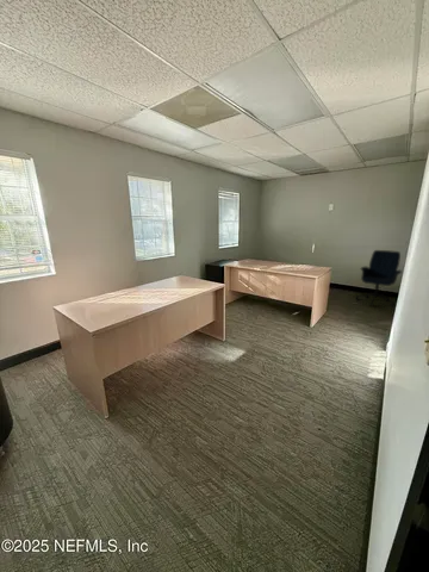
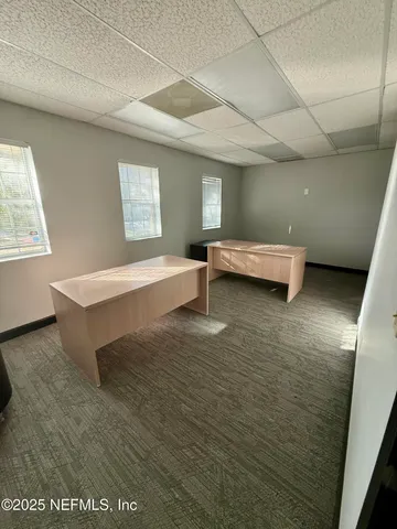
- office chair (379, 276)
